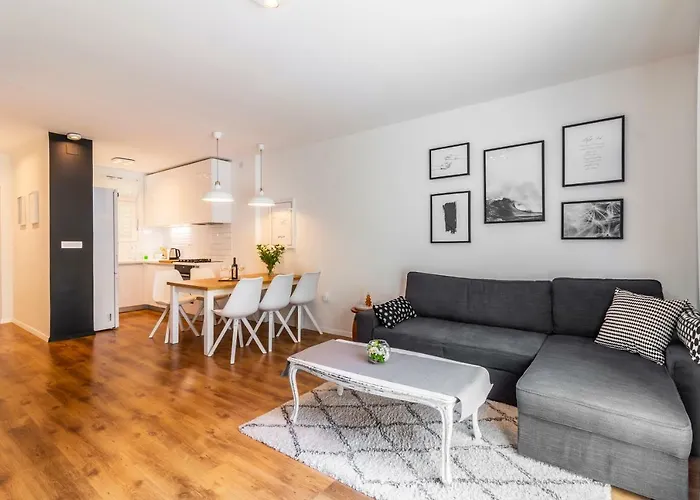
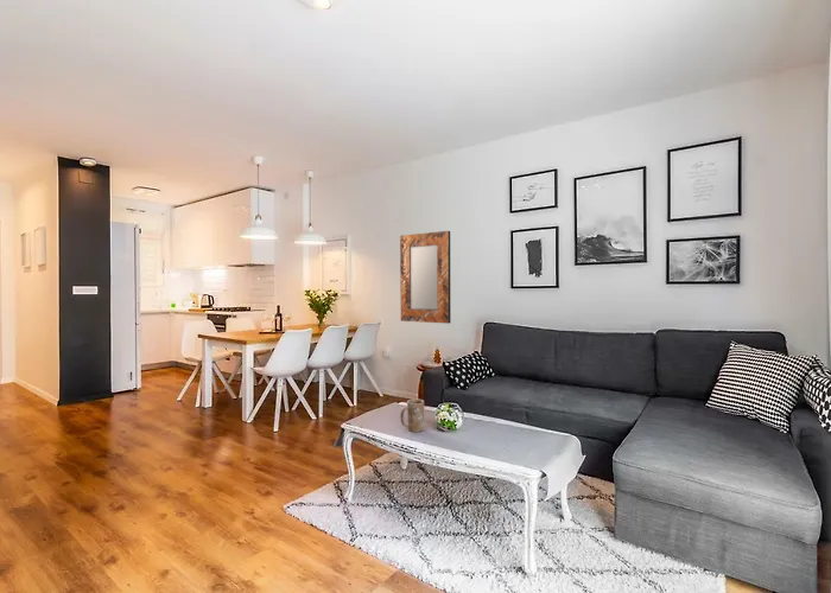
+ mug (413, 415)
+ home mirror (424, 278)
